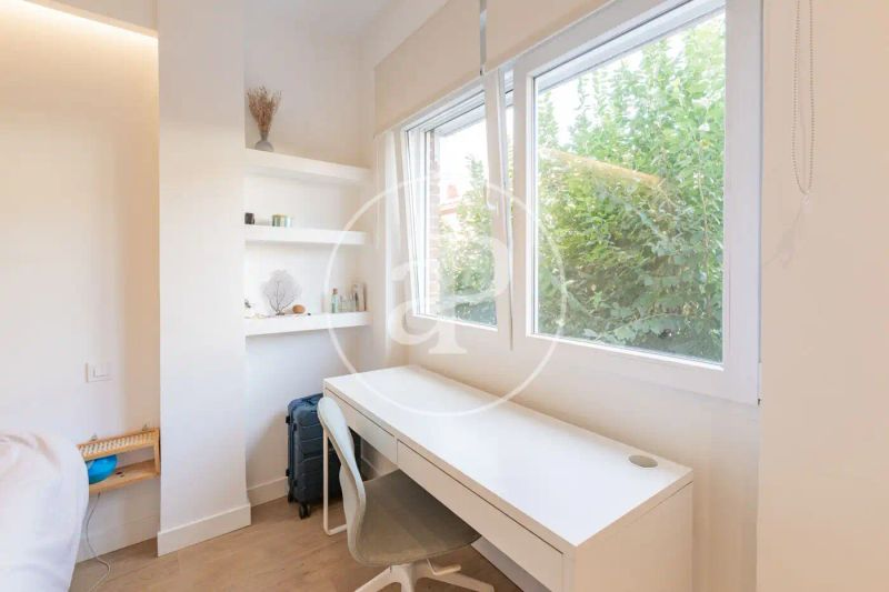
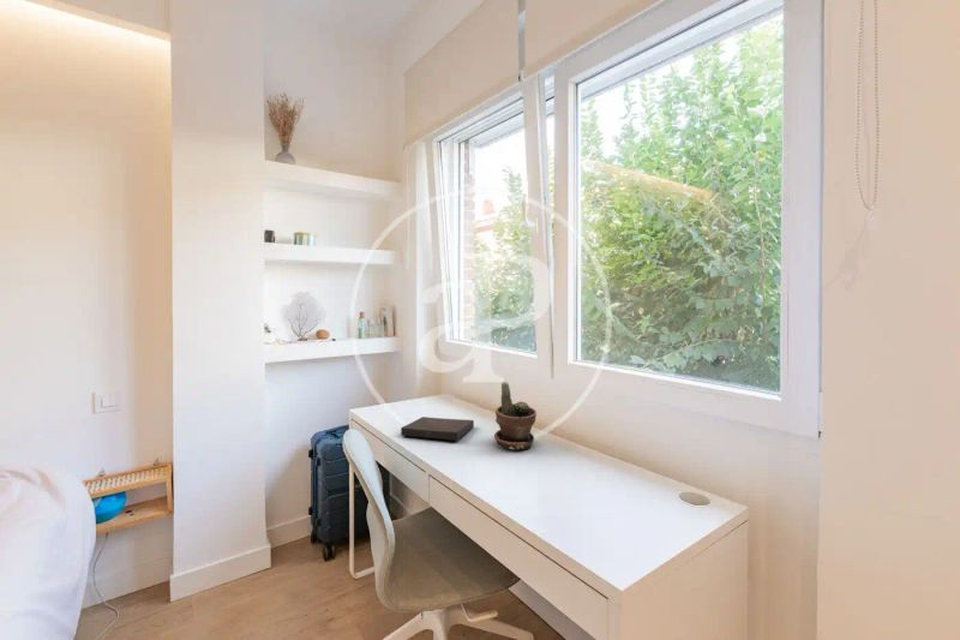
+ book (438, 427)
+ potted plant (515, 412)
